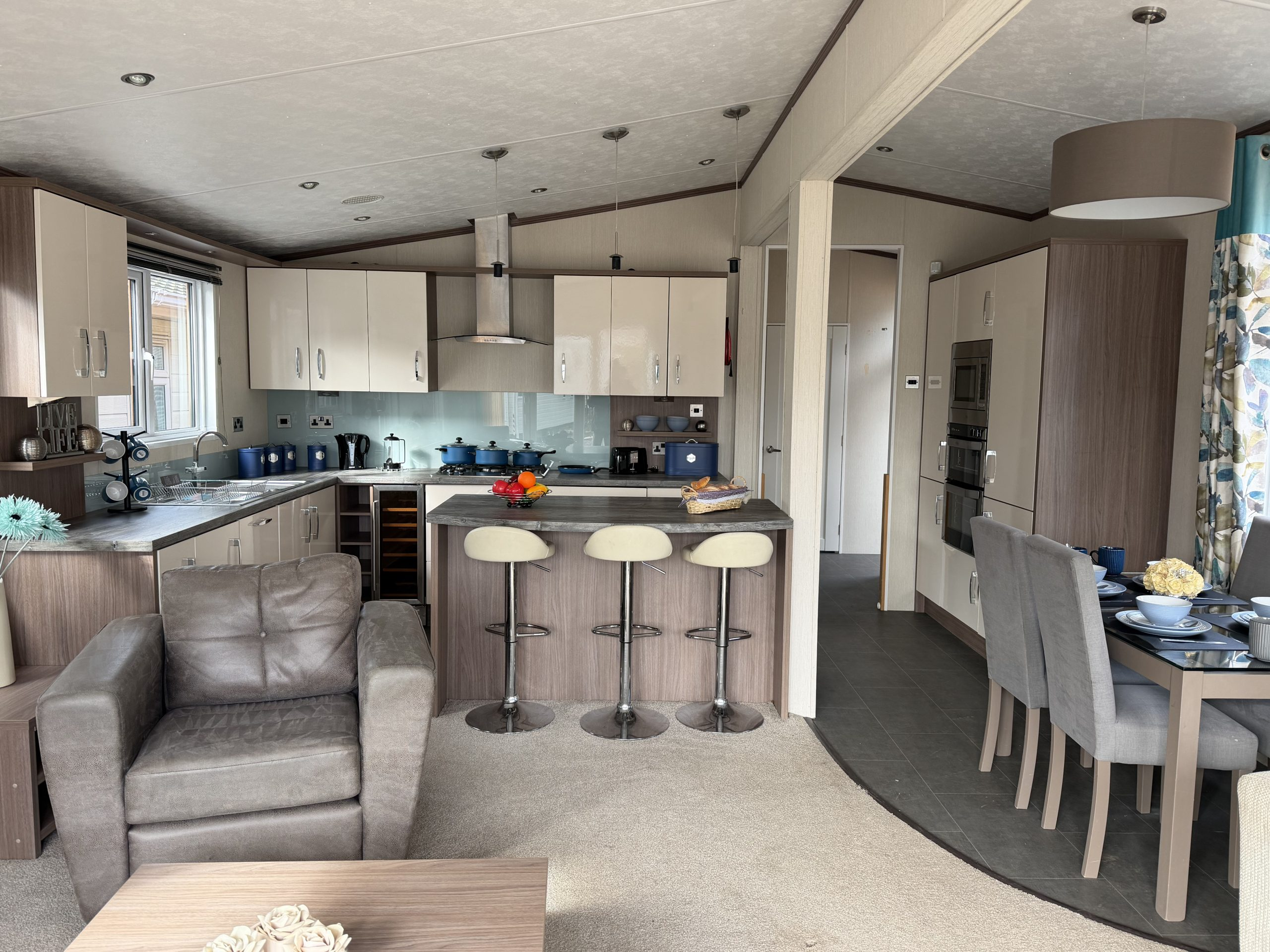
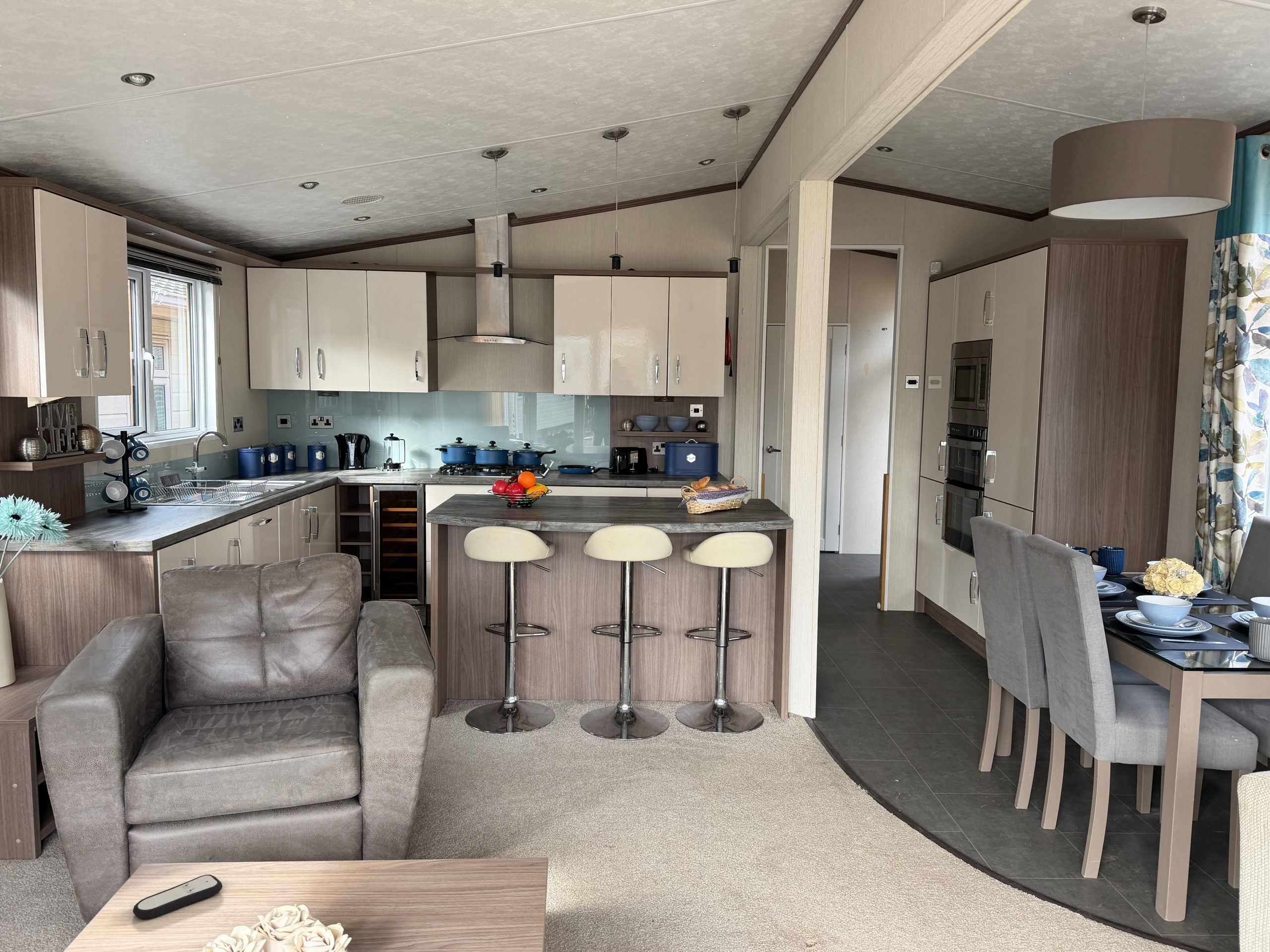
+ remote control (178, 896)
